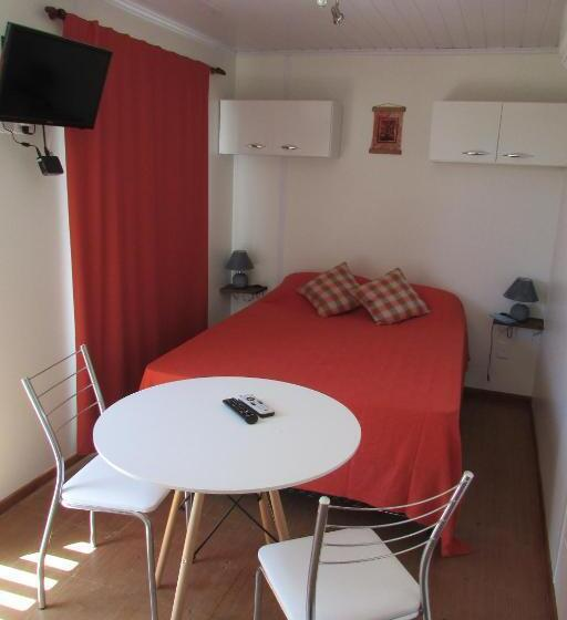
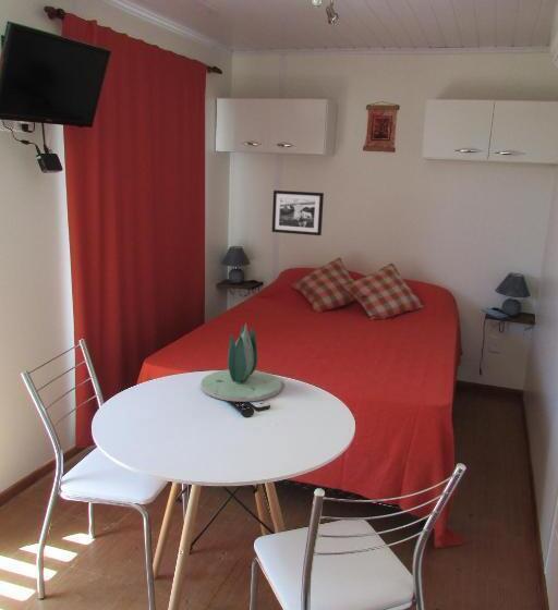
+ succulent plant (242, 354)
+ picture frame (296, 212)
